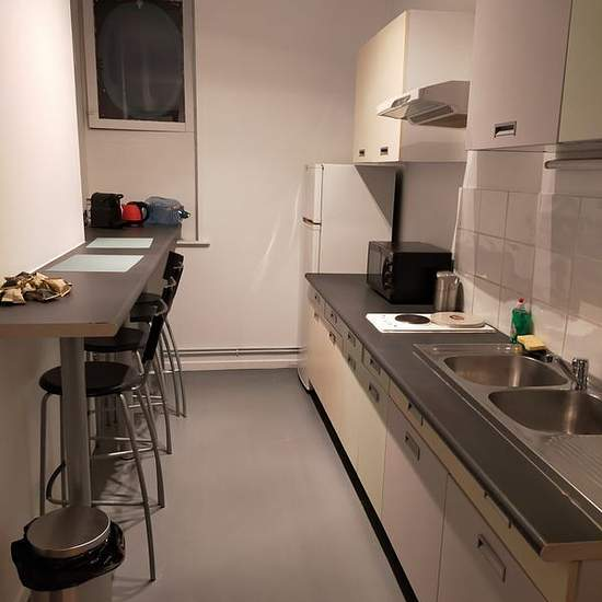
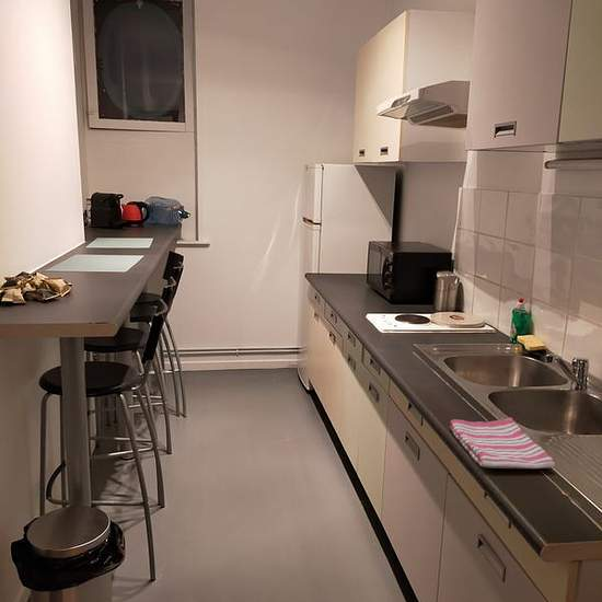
+ dish towel (498, 441)
